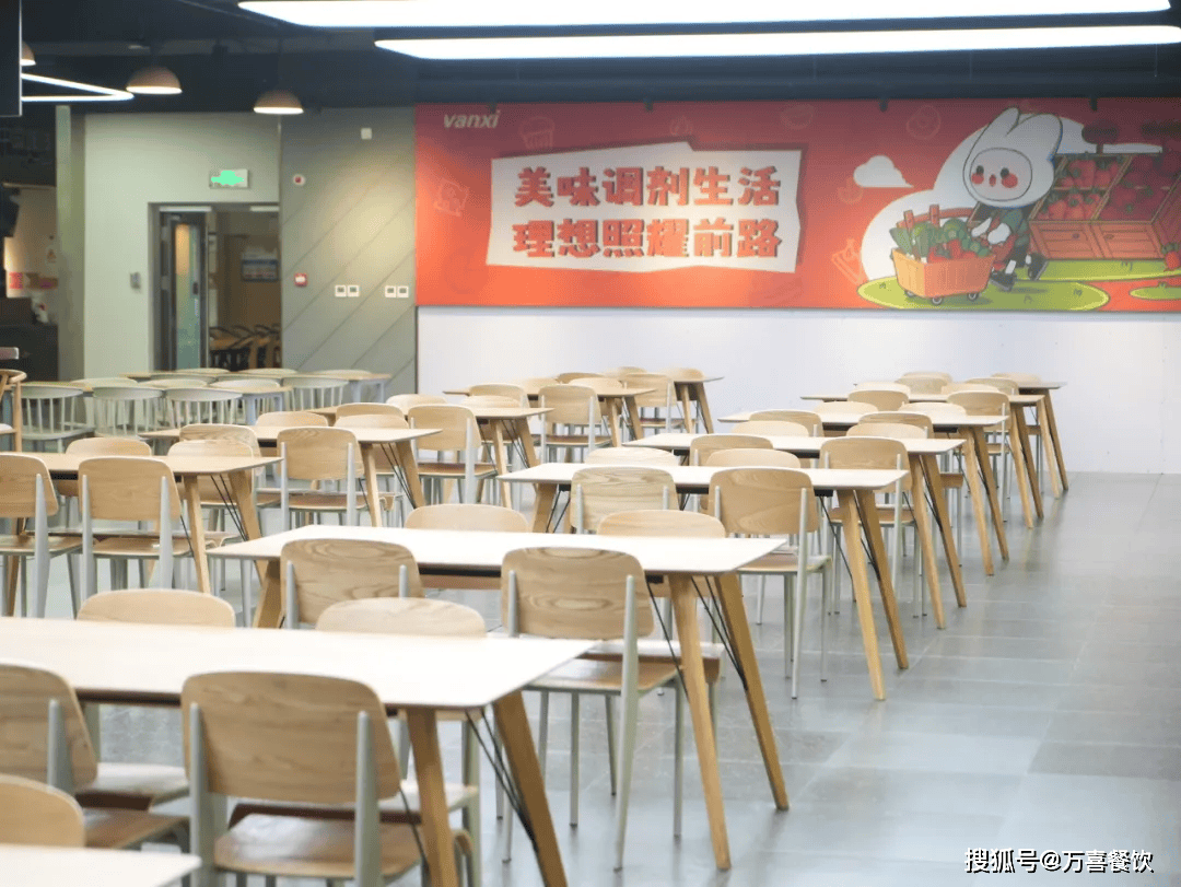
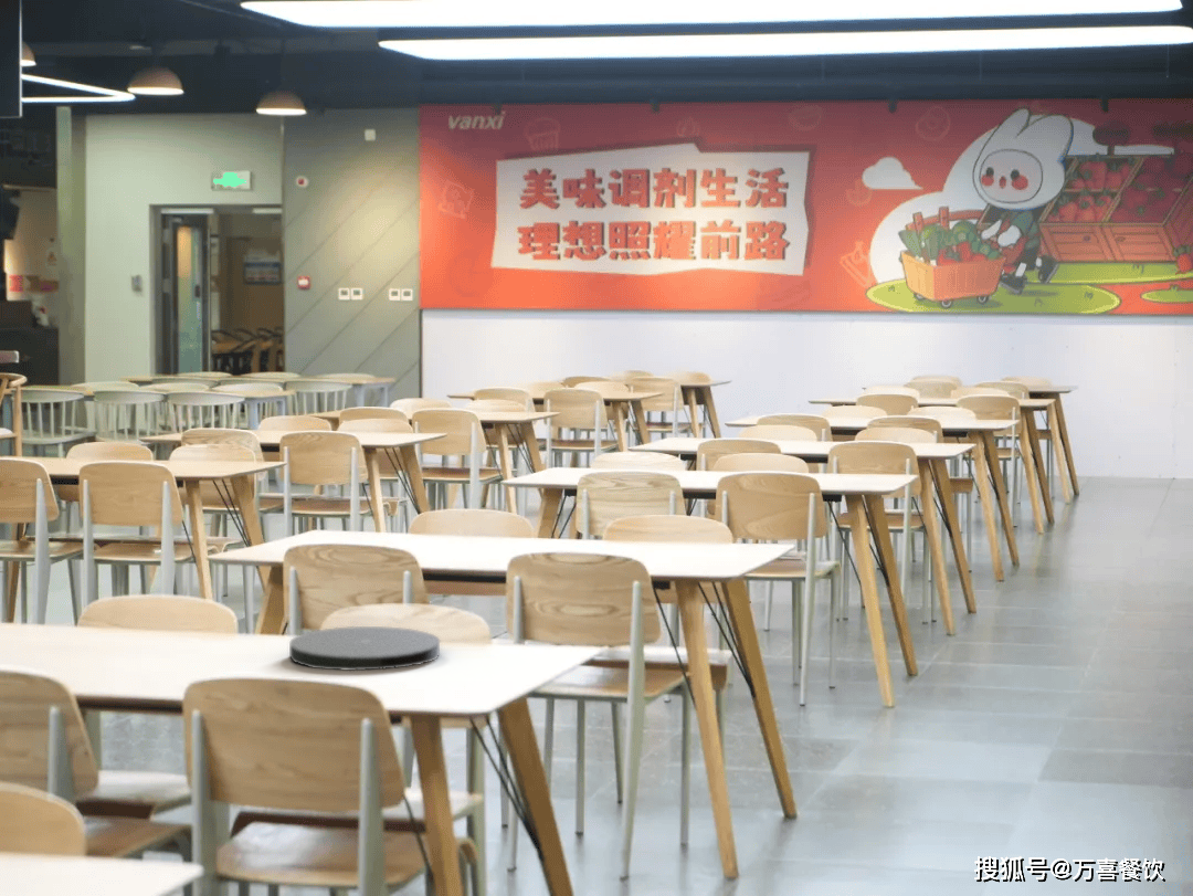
+ plate (365, 647)
